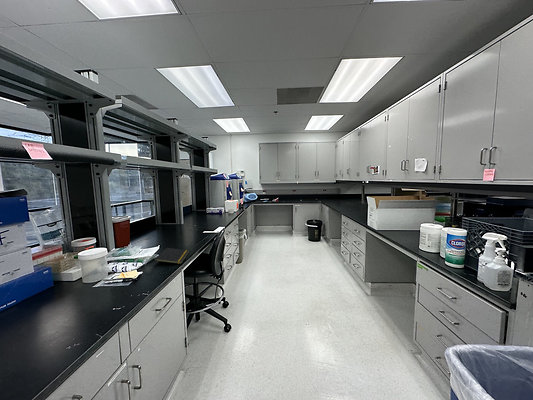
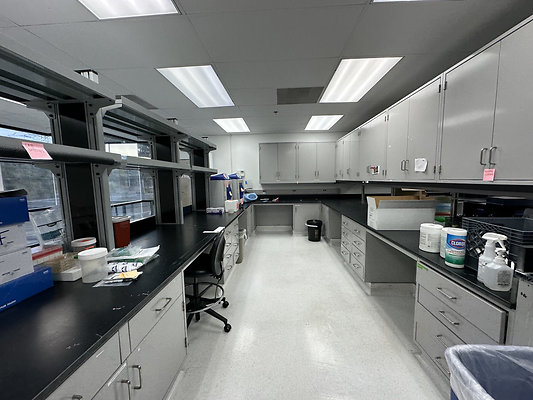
- notepad (173, 255)
